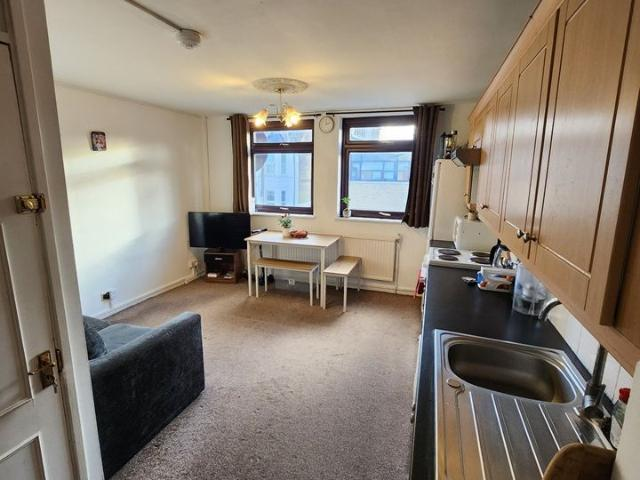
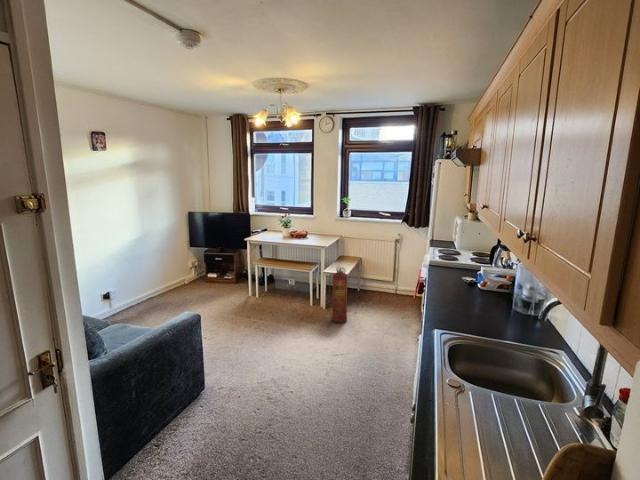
+ fire extinguisher (338, 293)
